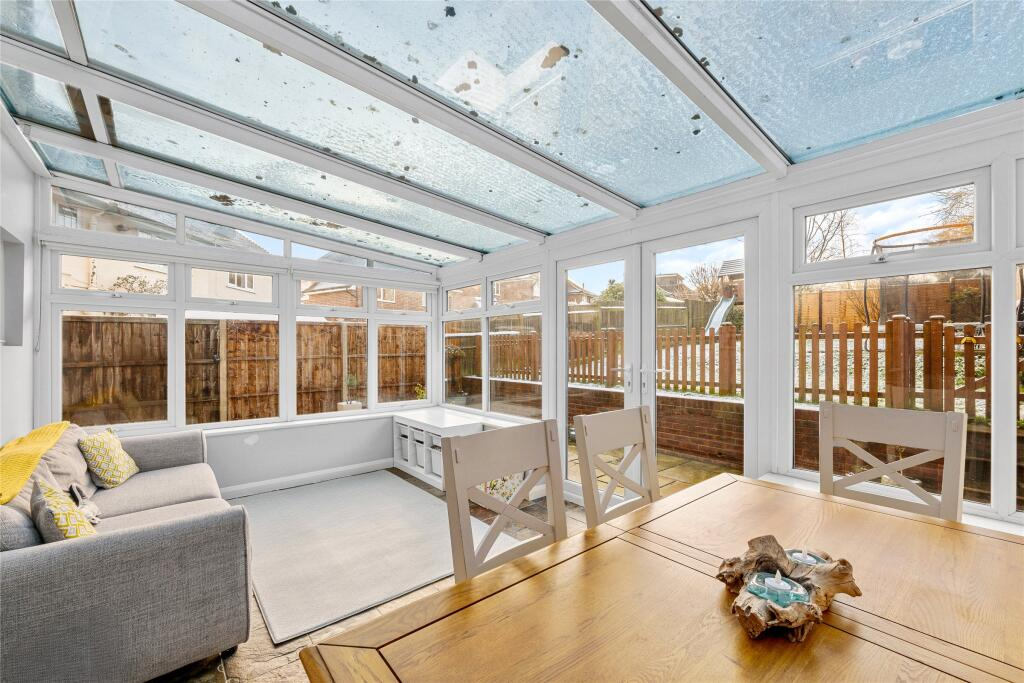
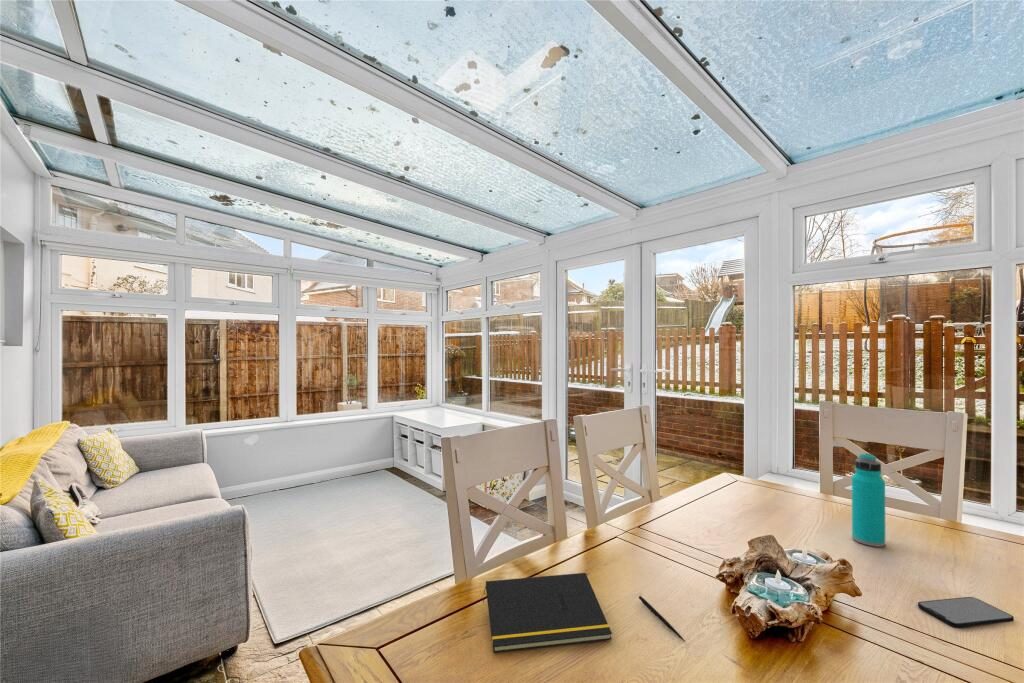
+ smartphone (964, 611)
+ water bottle (868, 497)
+ pen (660, 617)
+ notepad (544, 608)
